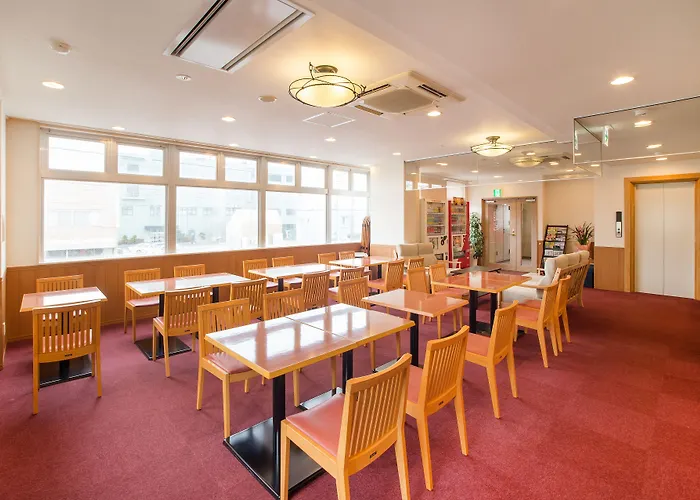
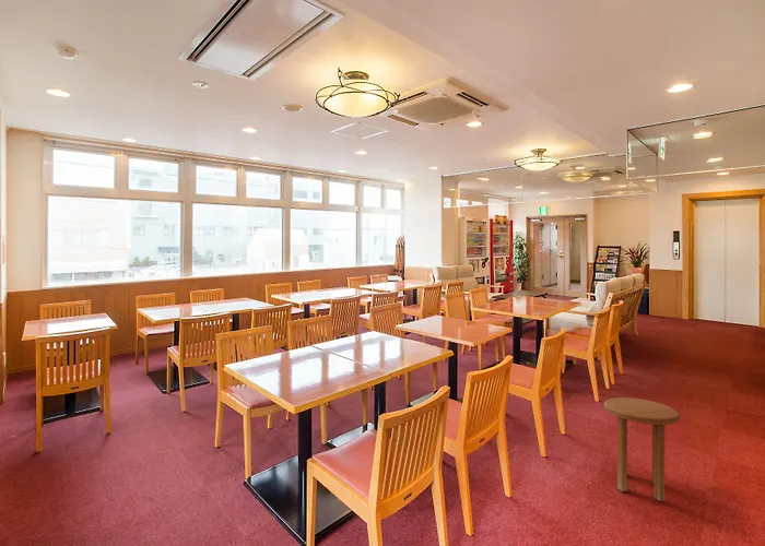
+ side table (652, 447)
